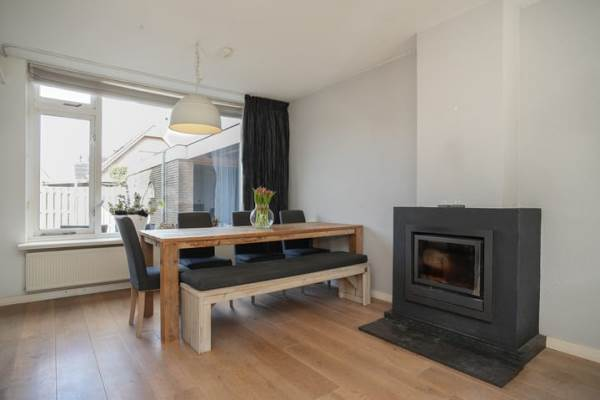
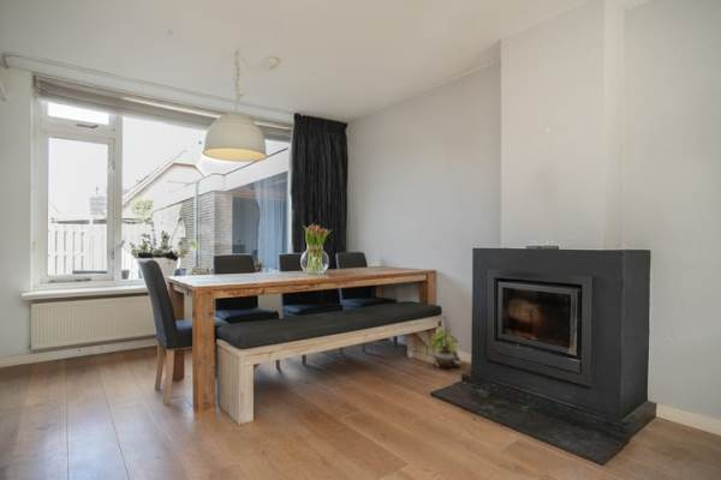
+ potted plant (447, 347)
